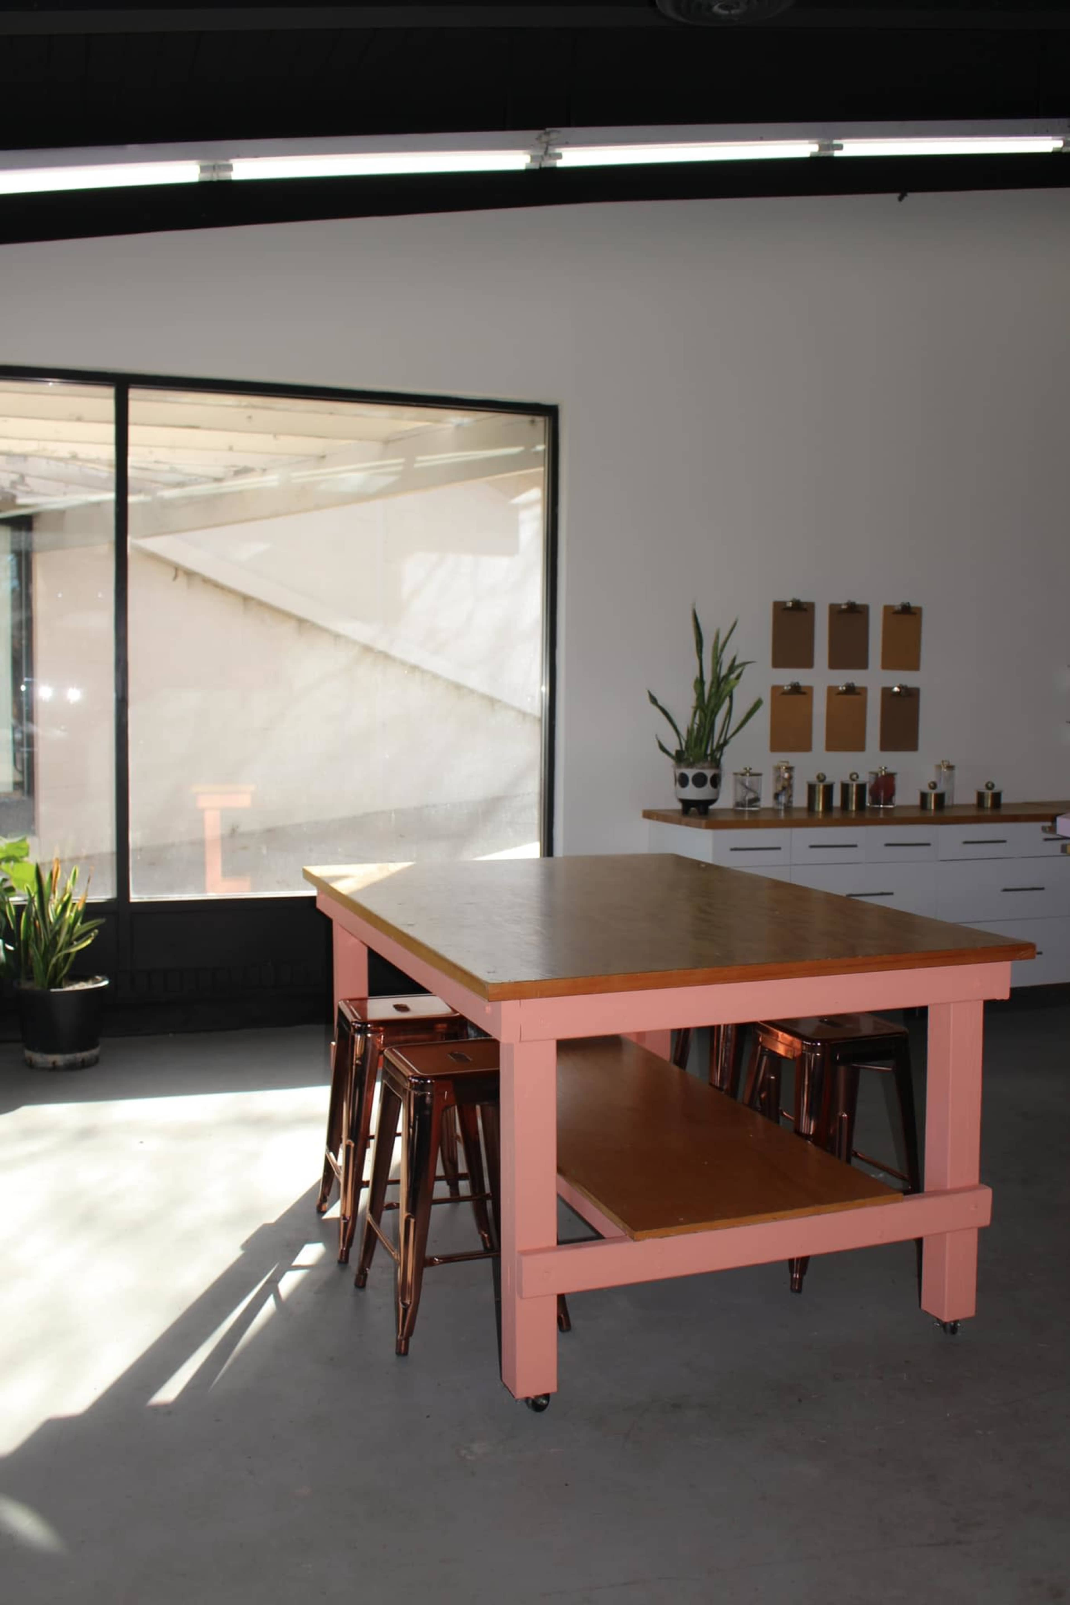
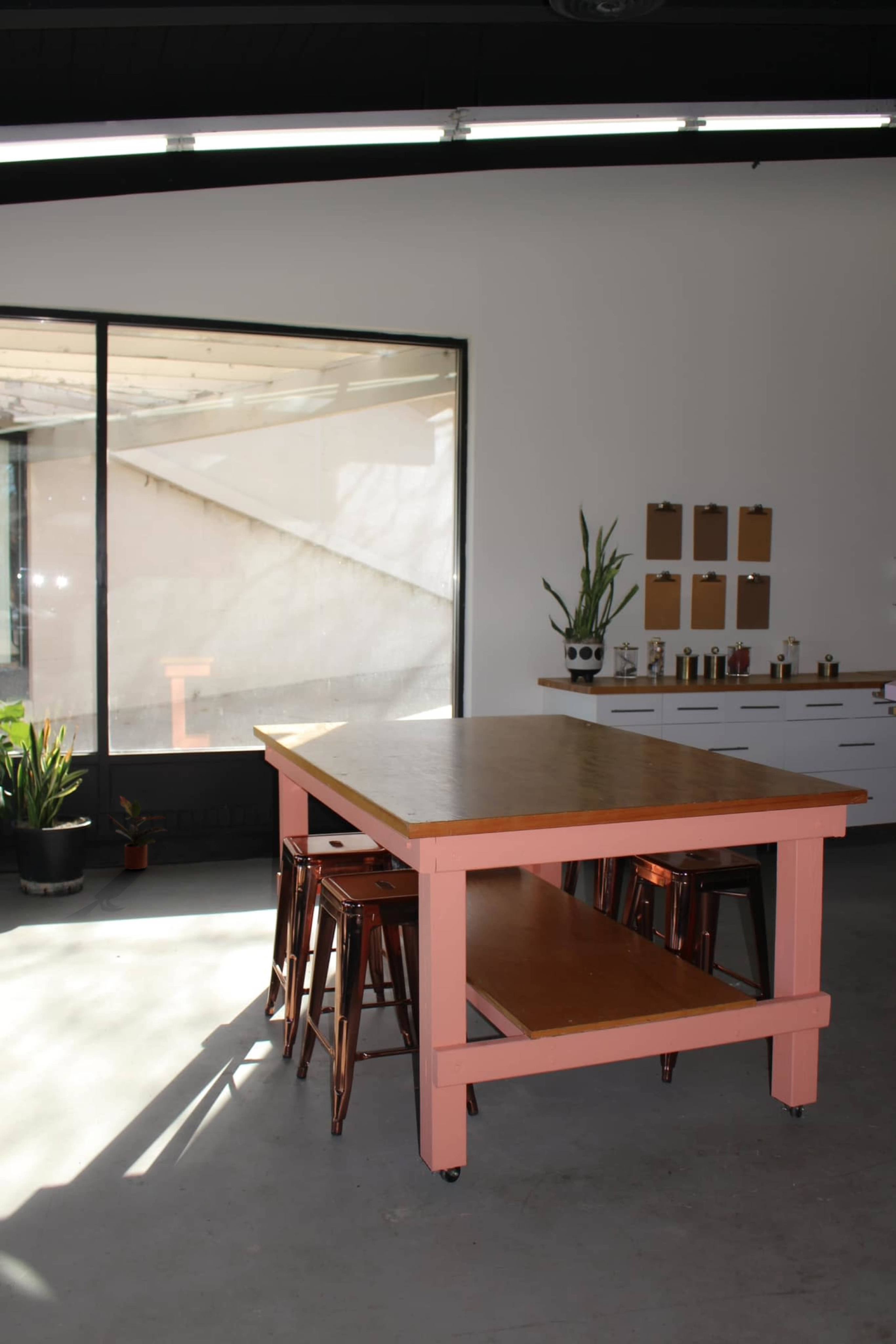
+ potted plant (137, 834)
